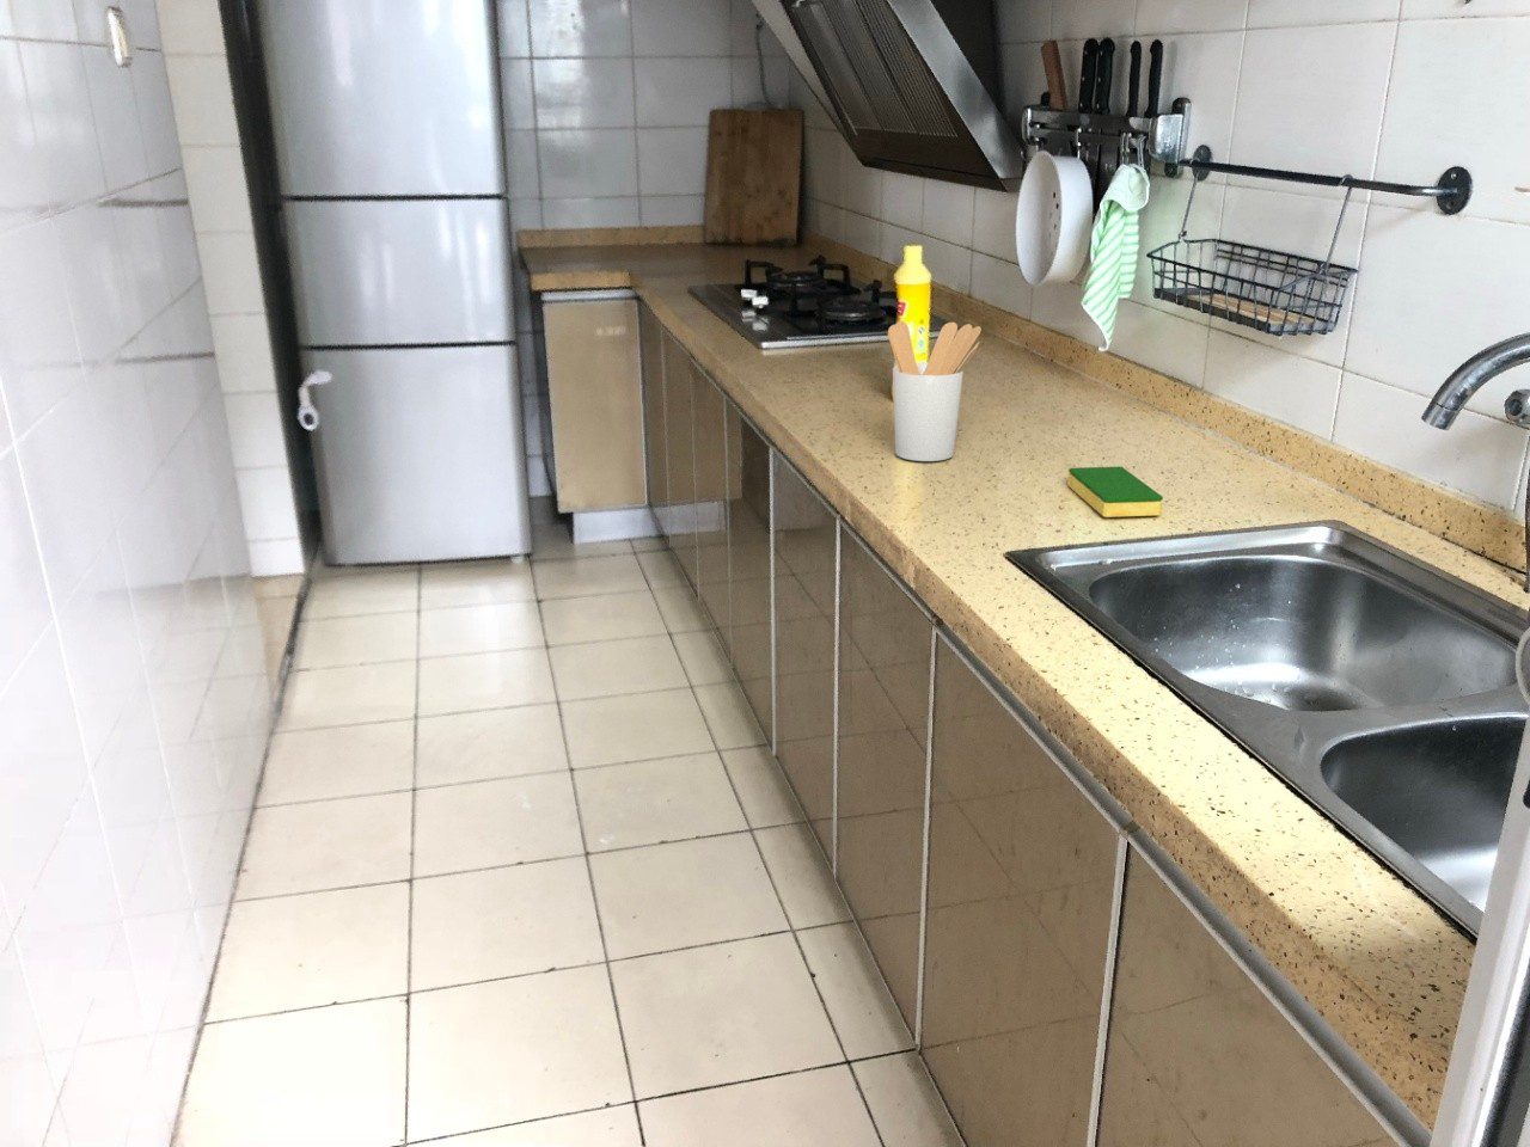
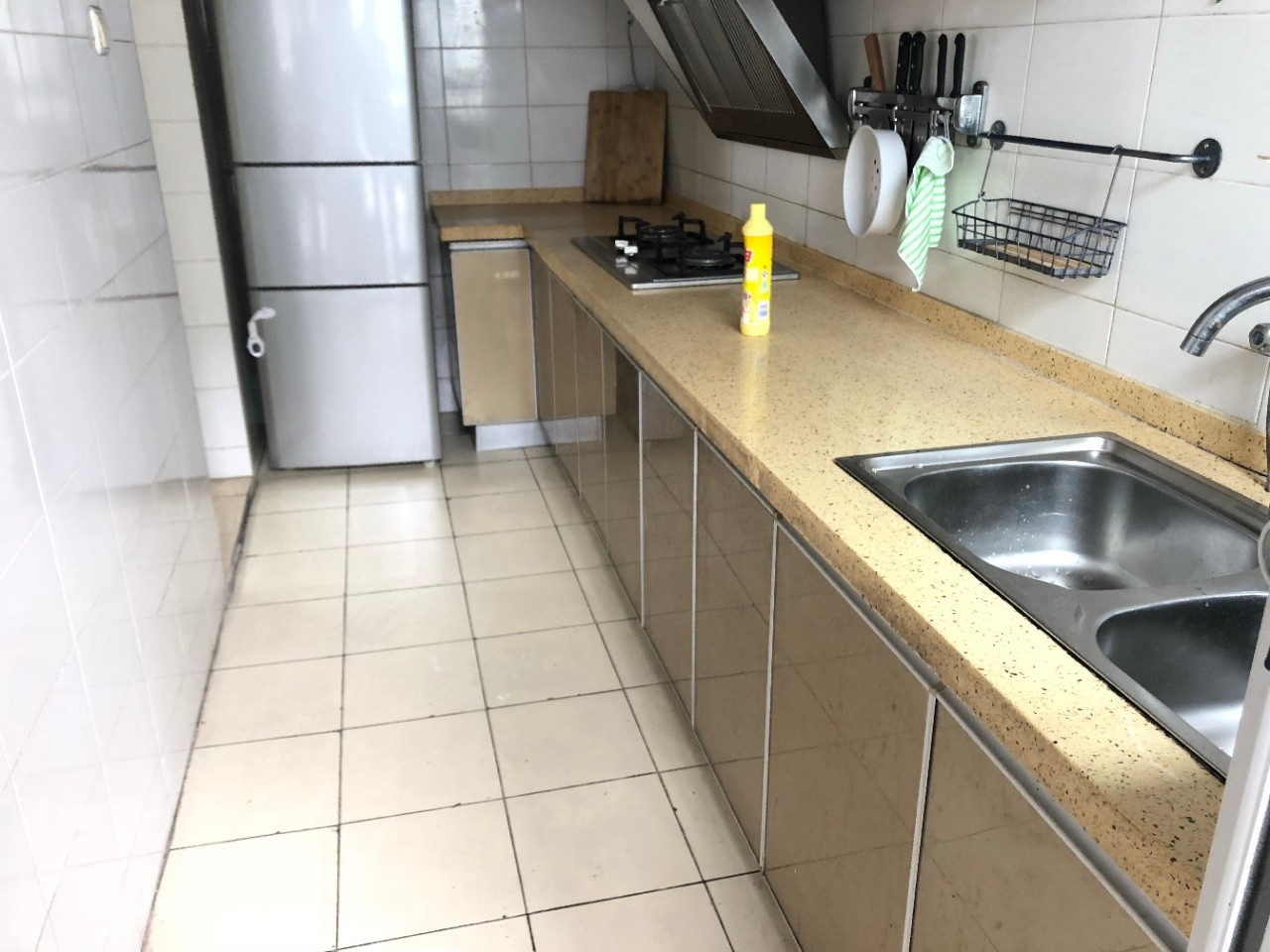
- utensil holder (936, 387)
- dish sponge (1113, 490)
